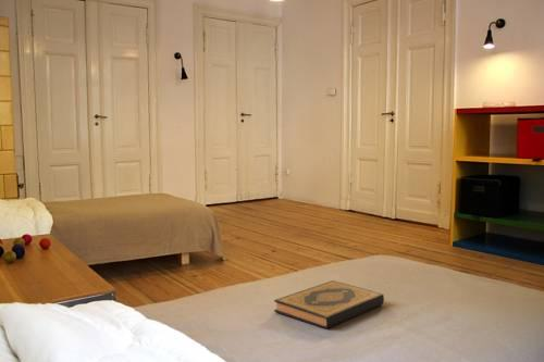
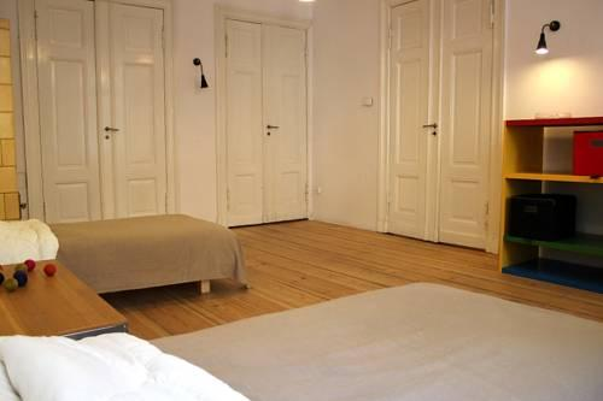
- hardback book (330, 302)
